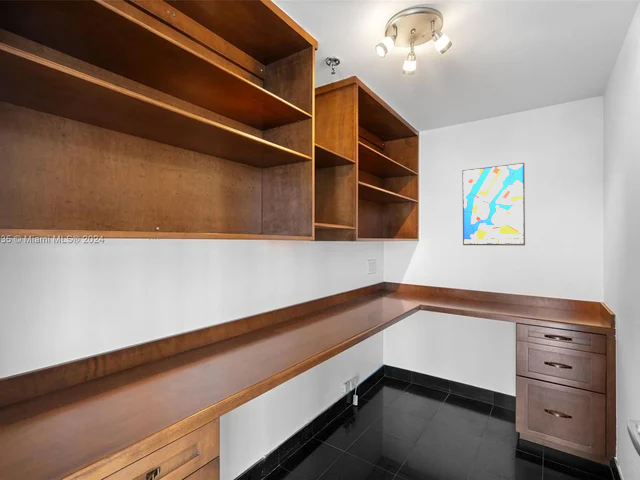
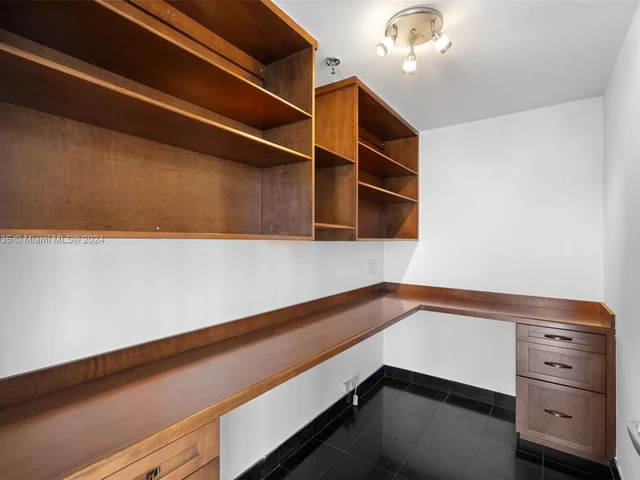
- wall art (492, 206)
